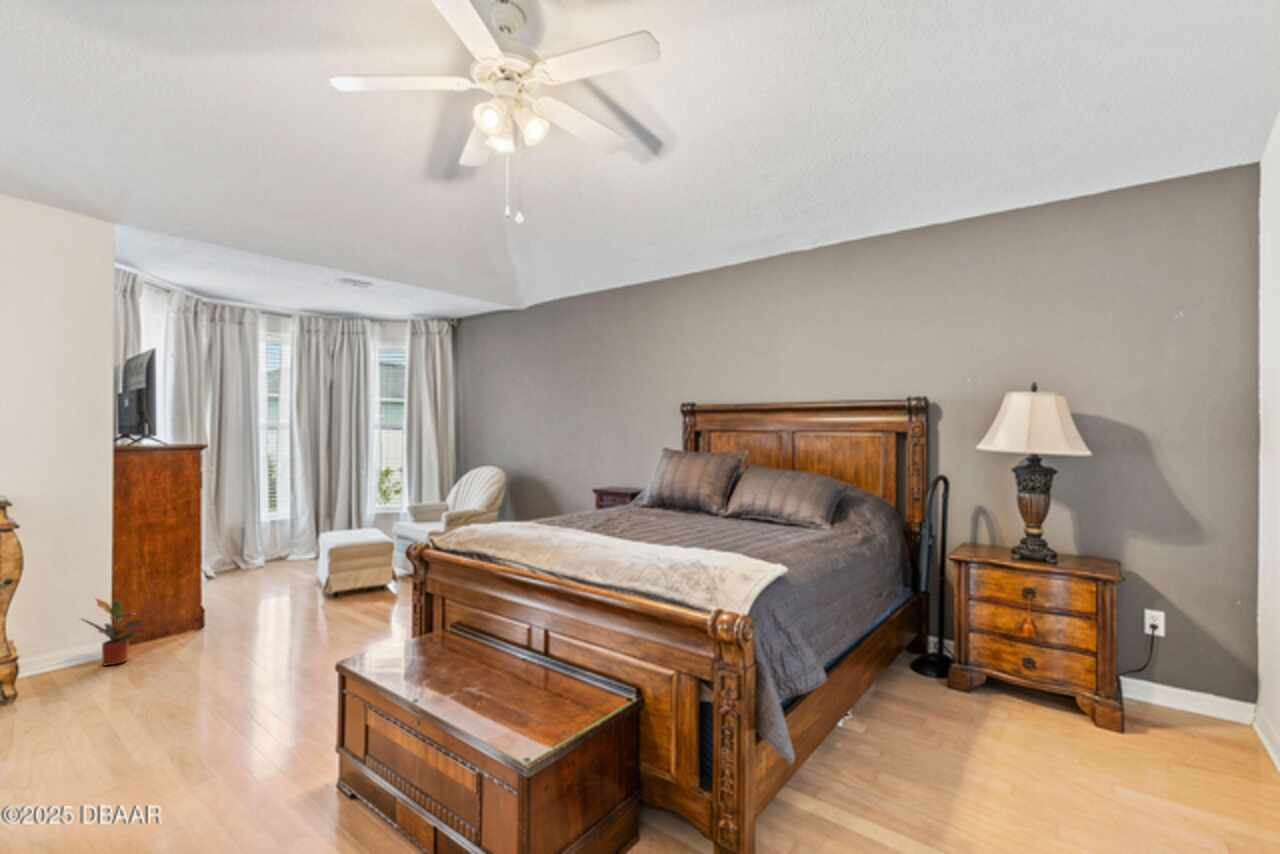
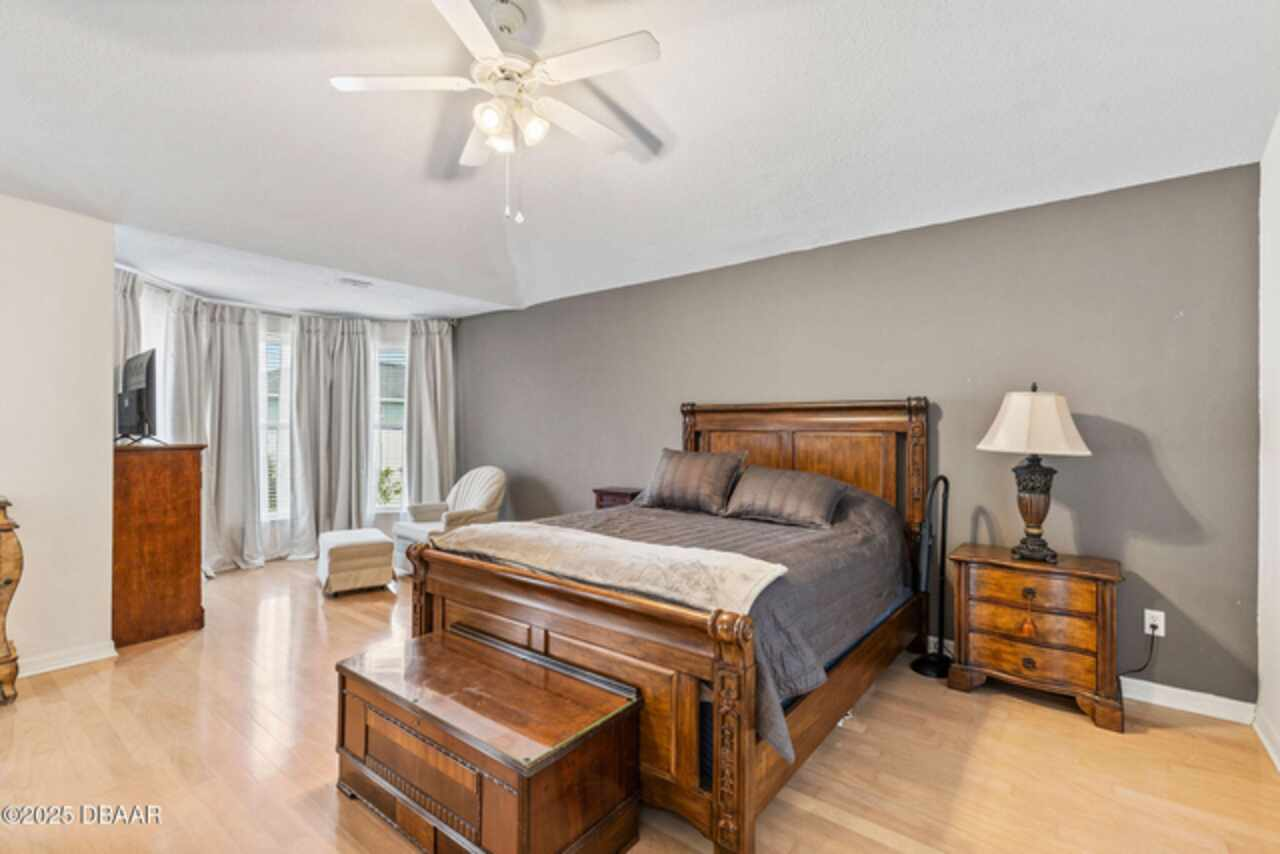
- potted plant (119, 630)
